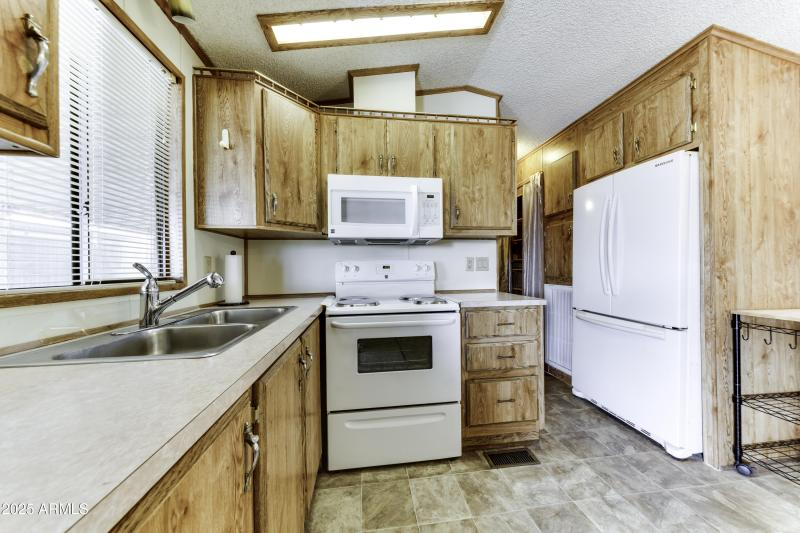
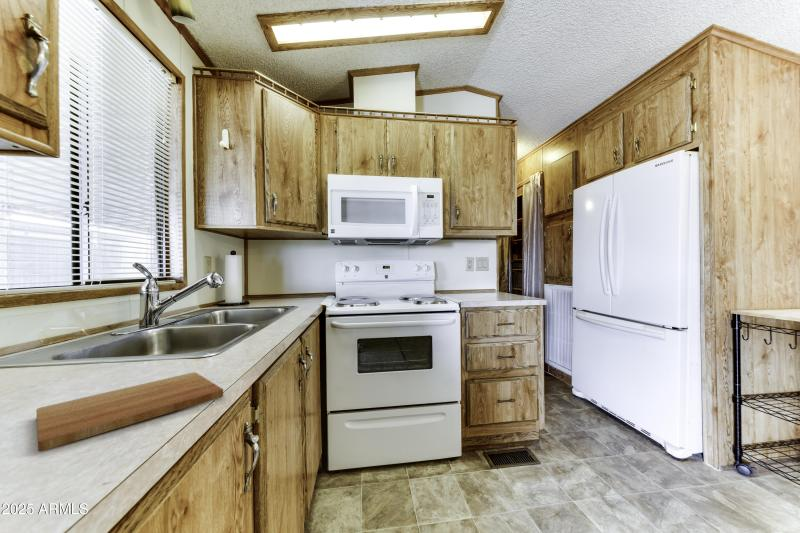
+ cutting board (136, 402)
